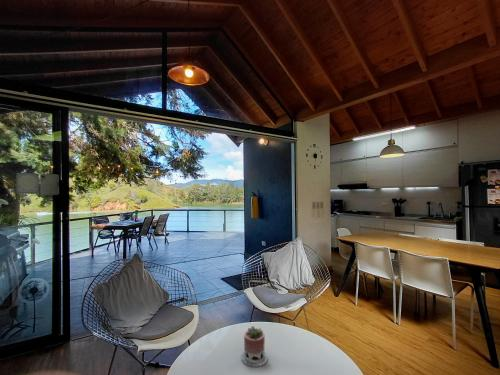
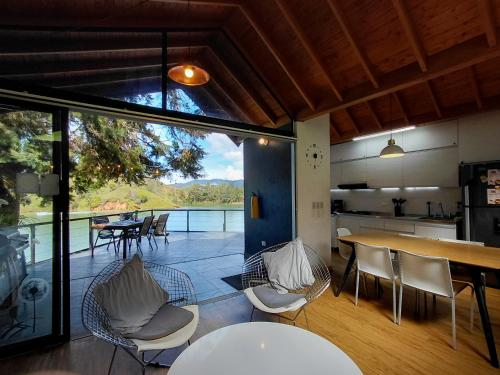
- succulent planter (254, 342)
